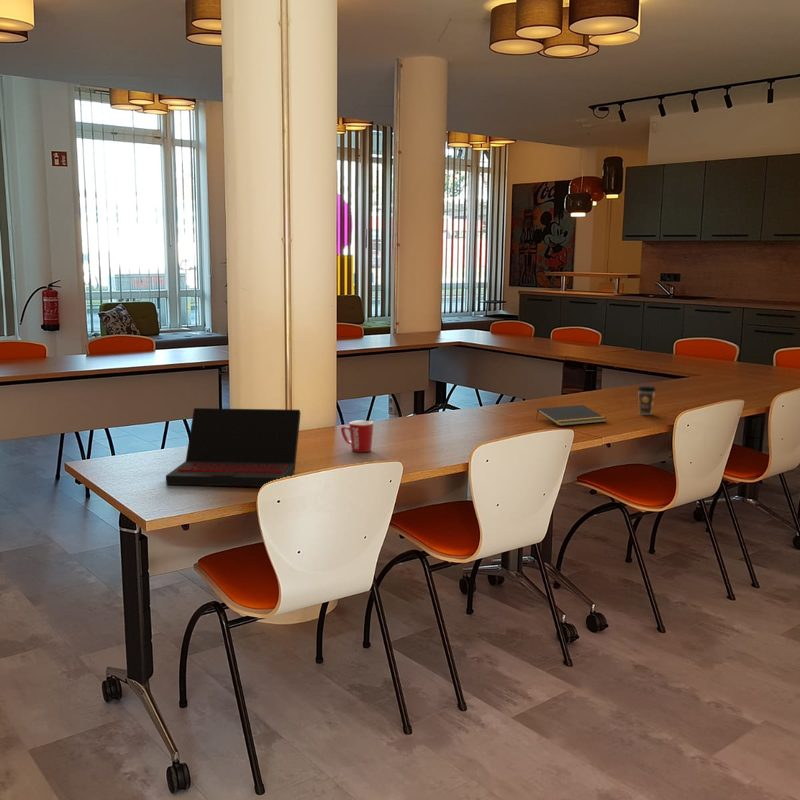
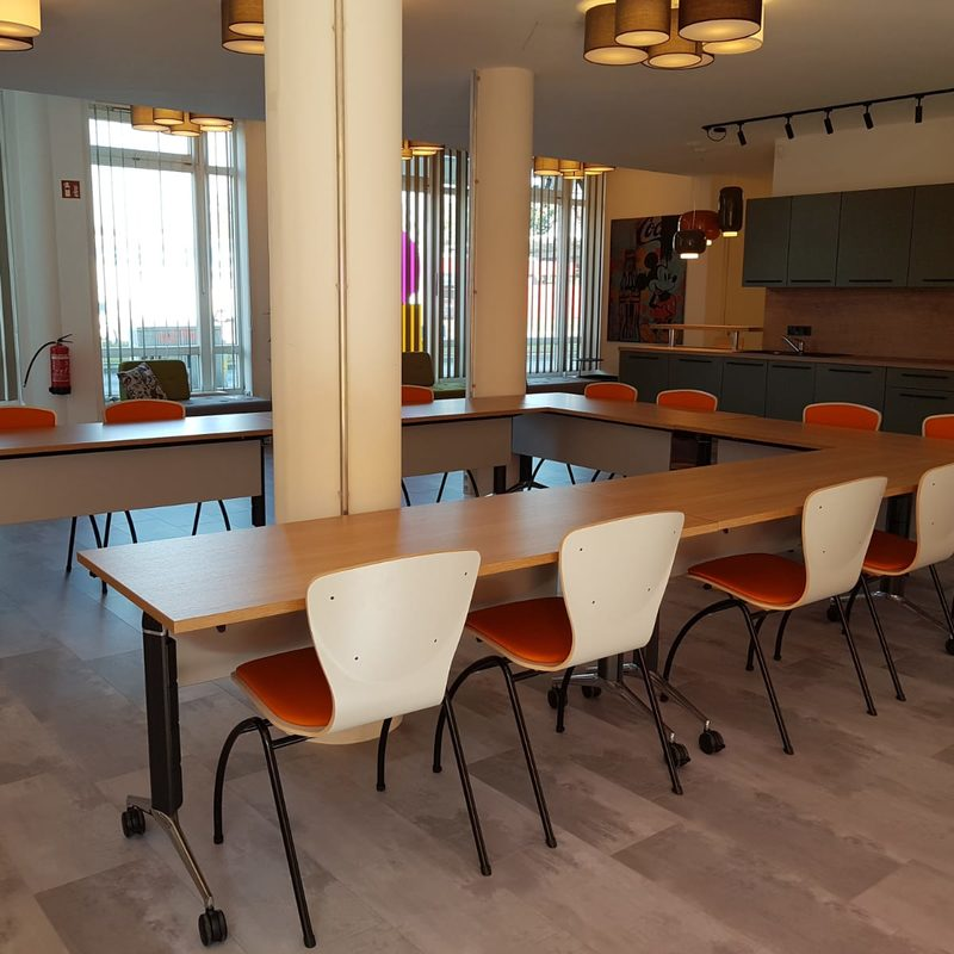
- mug (356, 435)
- laptop (236, 444)
- coffee cup (646, 400)
- notepad (571, 415)
